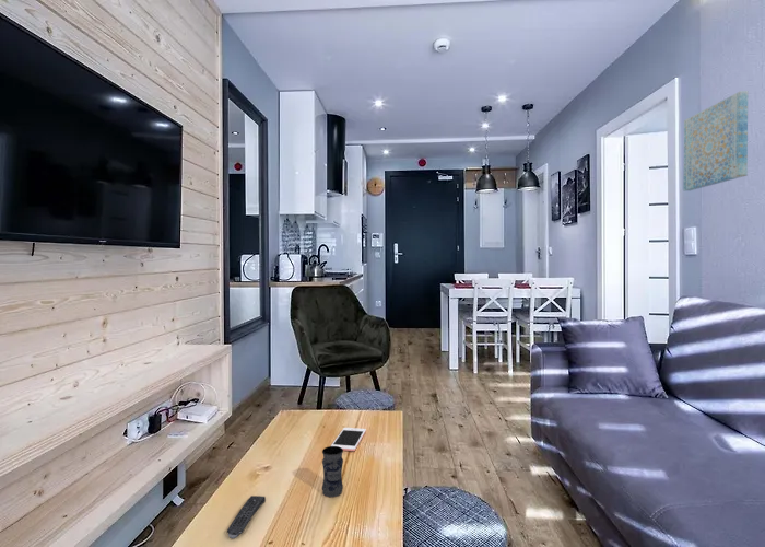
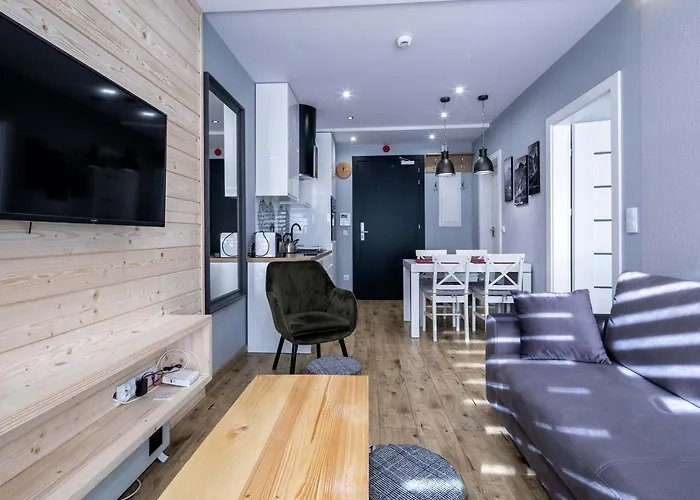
- remote control (246, 514)
- jar (332, 470)
- cell phone (349, 438)
- wall art (713, 146)
